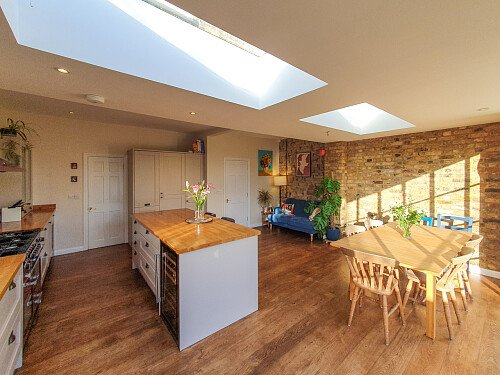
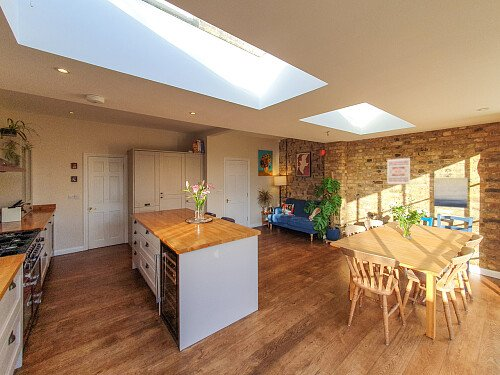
+ wall art (450, 192)
+ wall art (398, 171)
